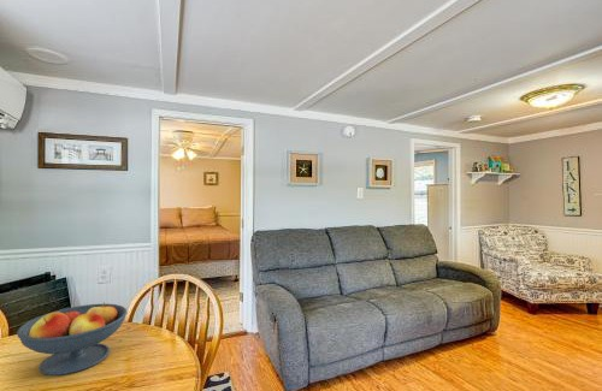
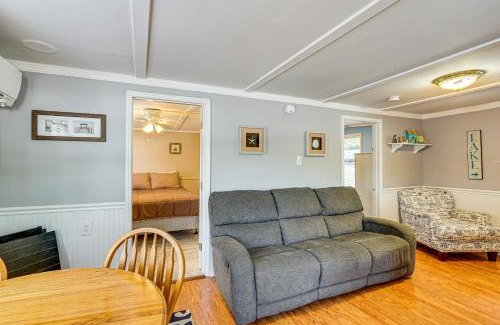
- fruit bowl (76, 331)
